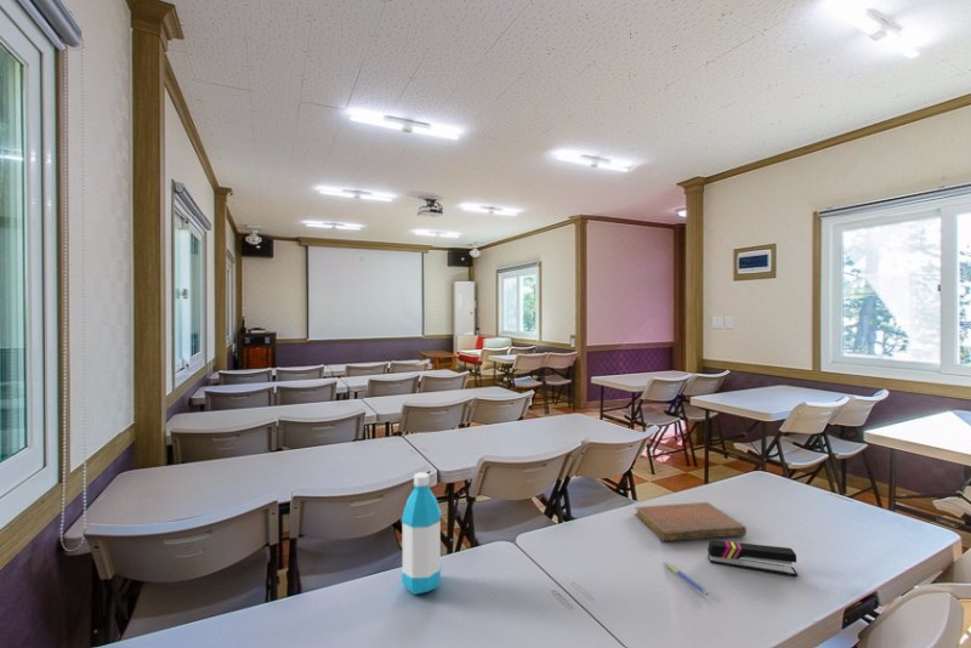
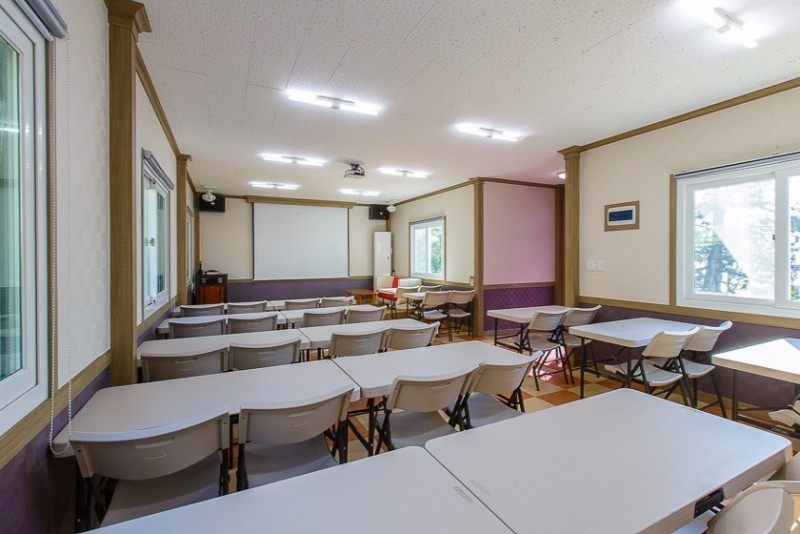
- stapler (750, 555)
- pen (683, 576)
- water bottle (421, 530)
- notebook (687, 519)
